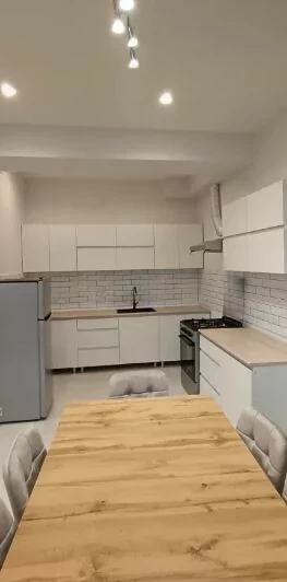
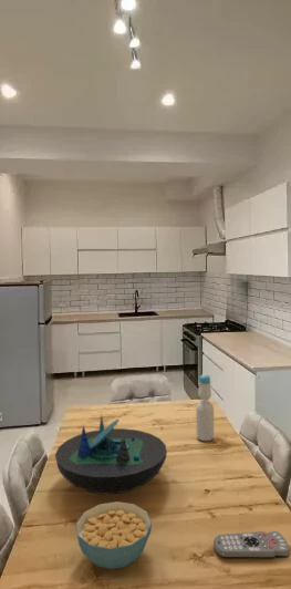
+ decorative bowl (111, 450)
+ bottle (205, 406)
+ remote control (250, 545)
+ cereal bowl (114, 540)
